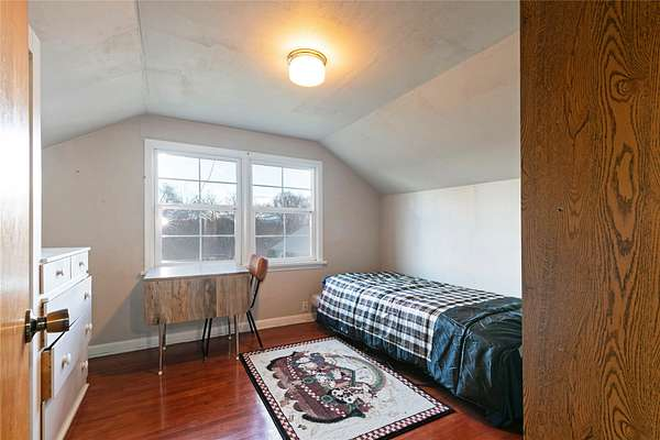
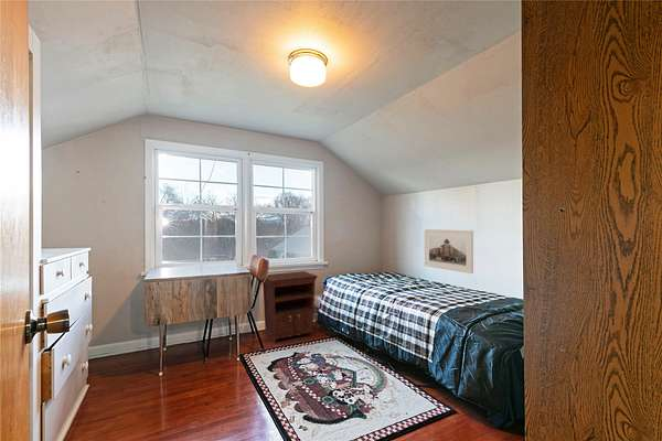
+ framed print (447, 249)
+ nightstand (288, 304)
